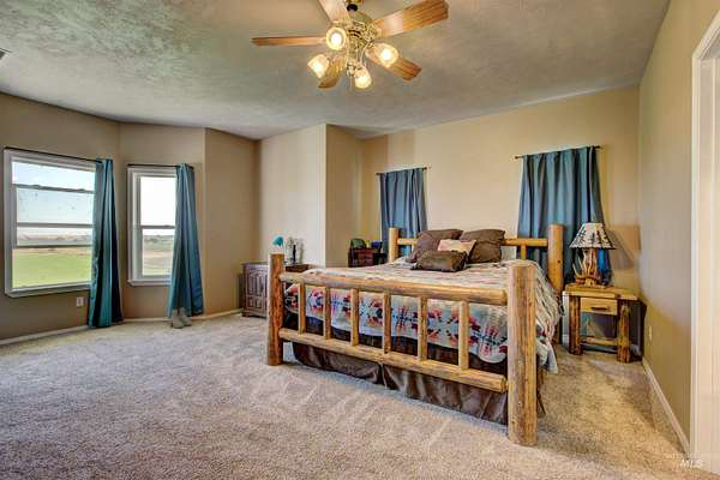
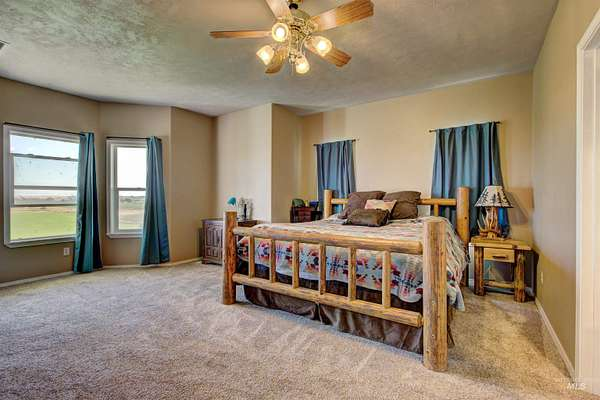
- boots (180, 317)
